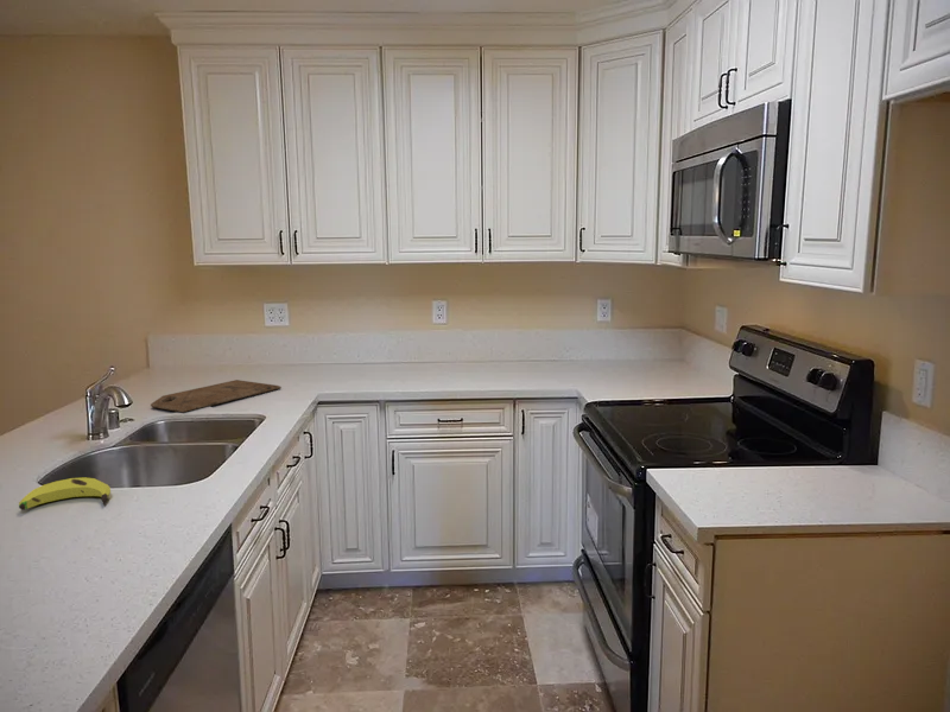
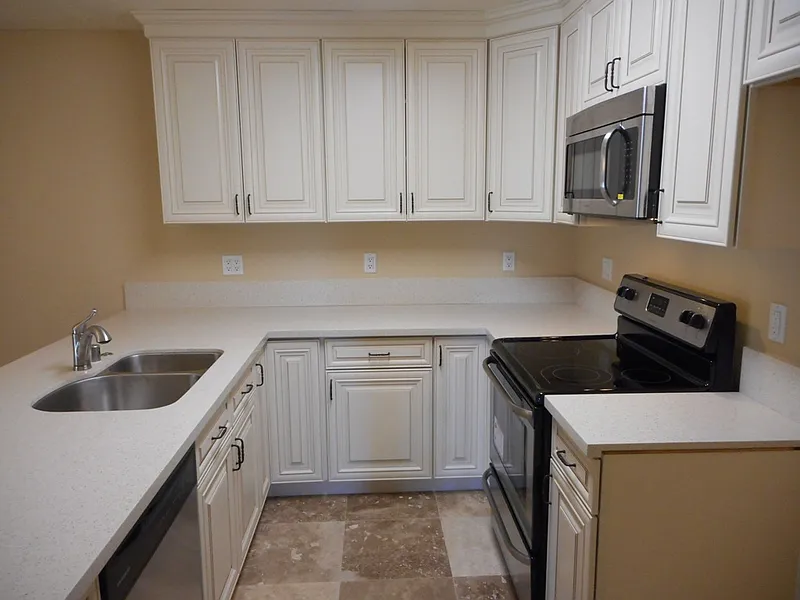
- banana (65, 495)
- cutting board (213, 394)
